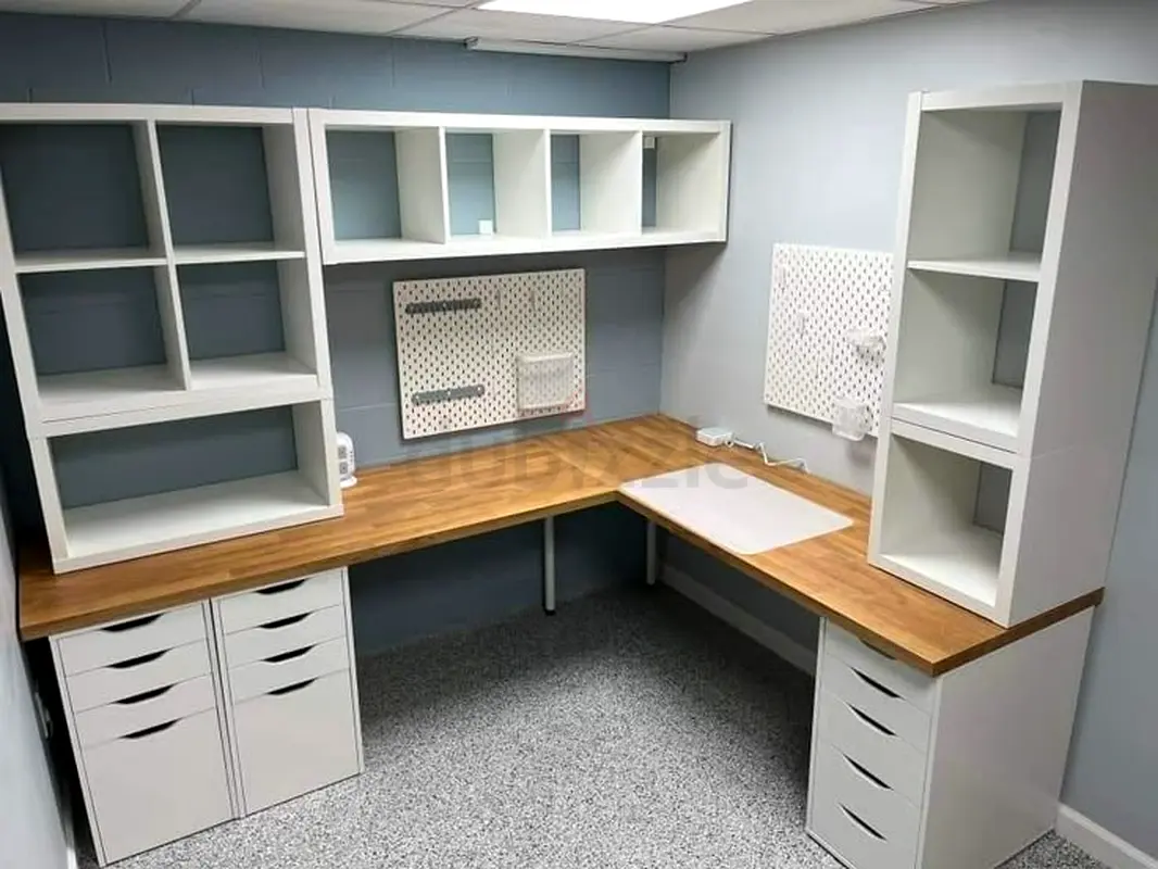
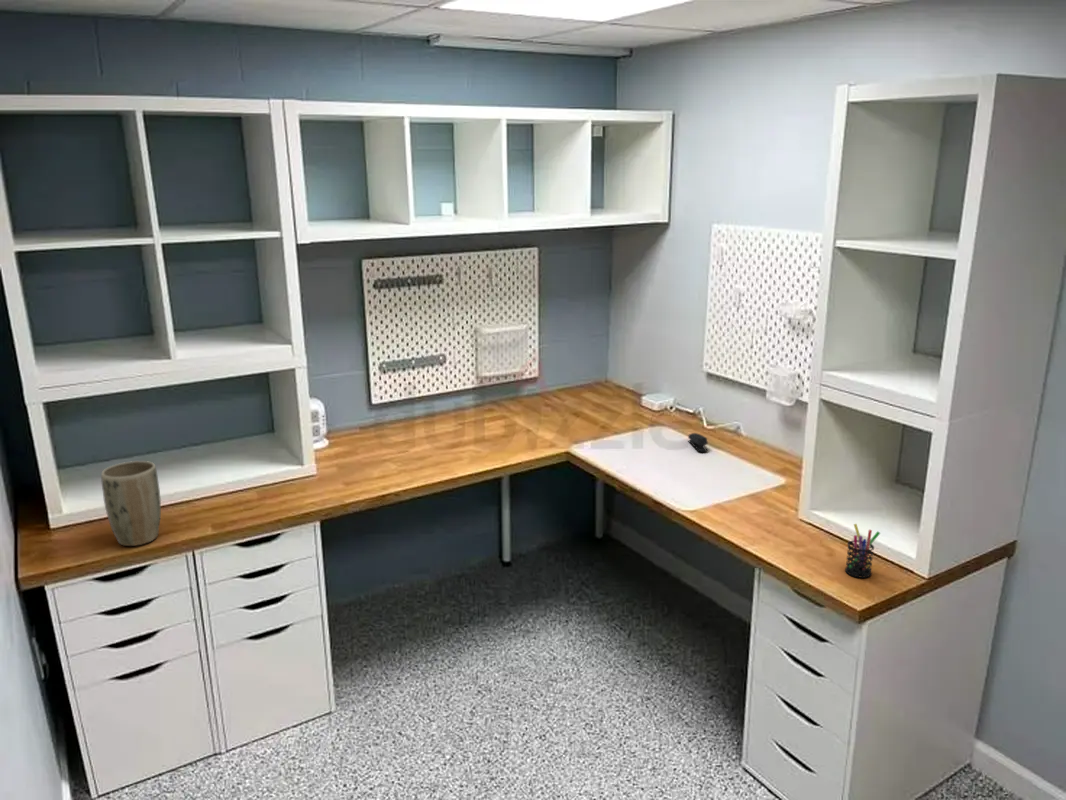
+ plant pot (133, 504)
+ stapler (697, 439)
+ pen holder (863, 549)
